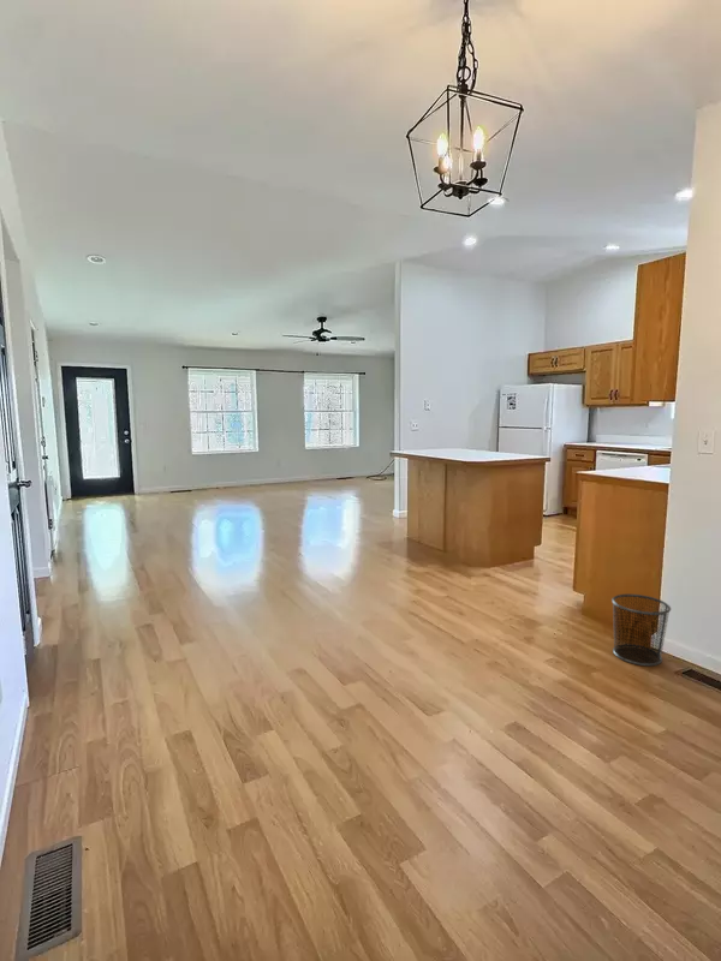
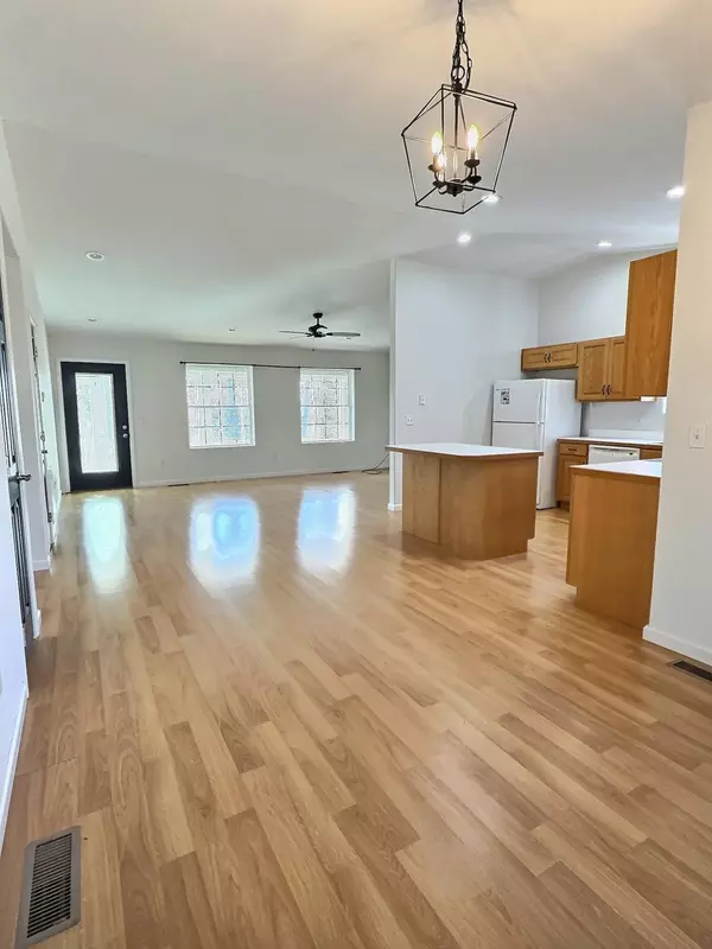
- waste bin (638, 628)
